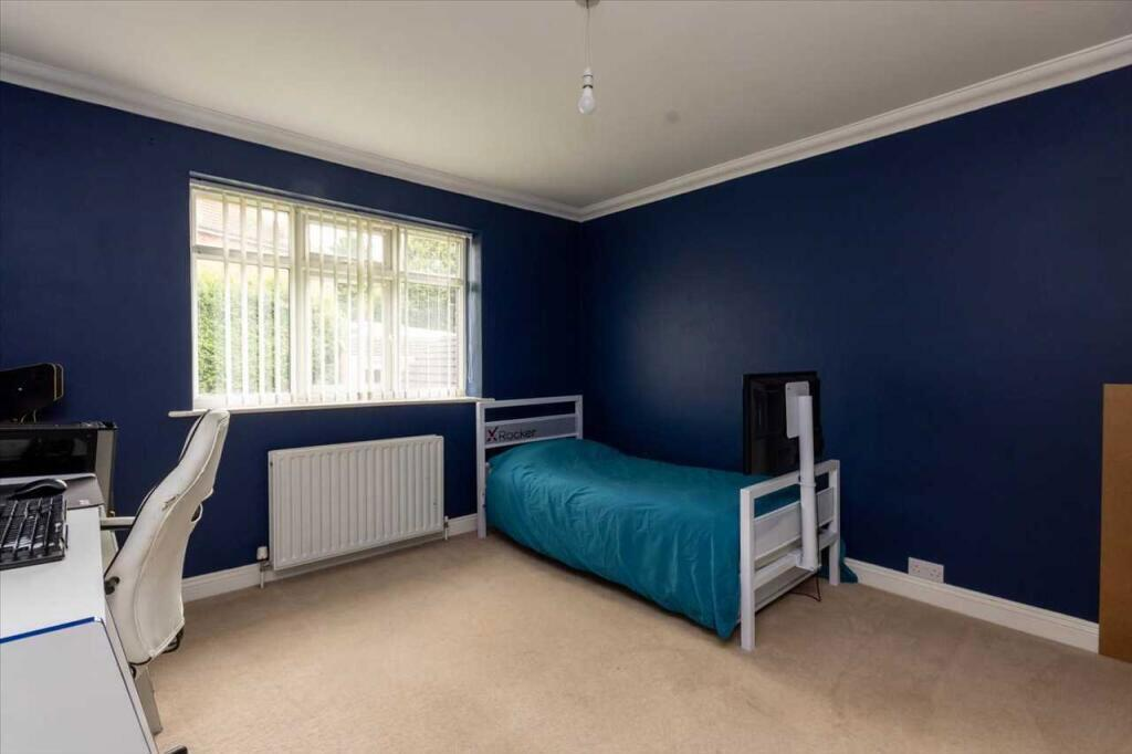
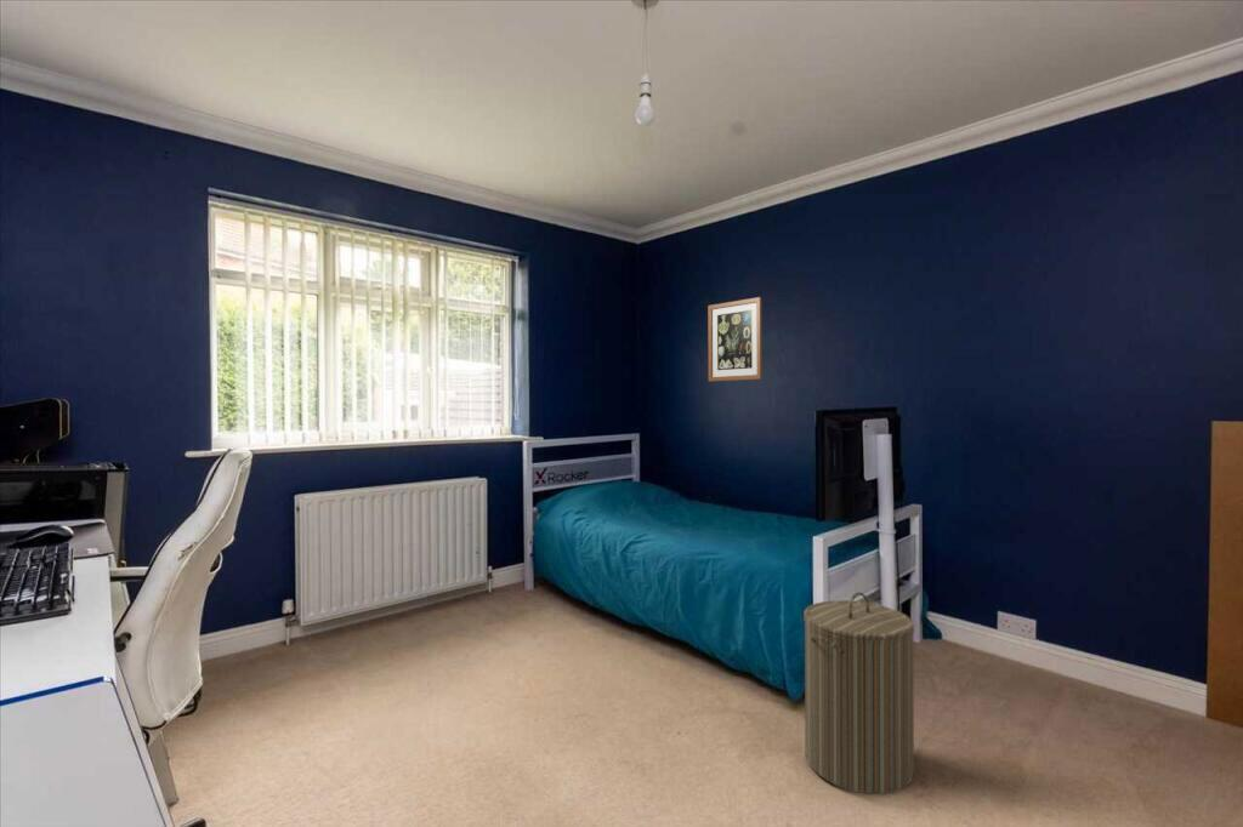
+ laundry hamper (857, 678)
+ wall art (733, 341)
